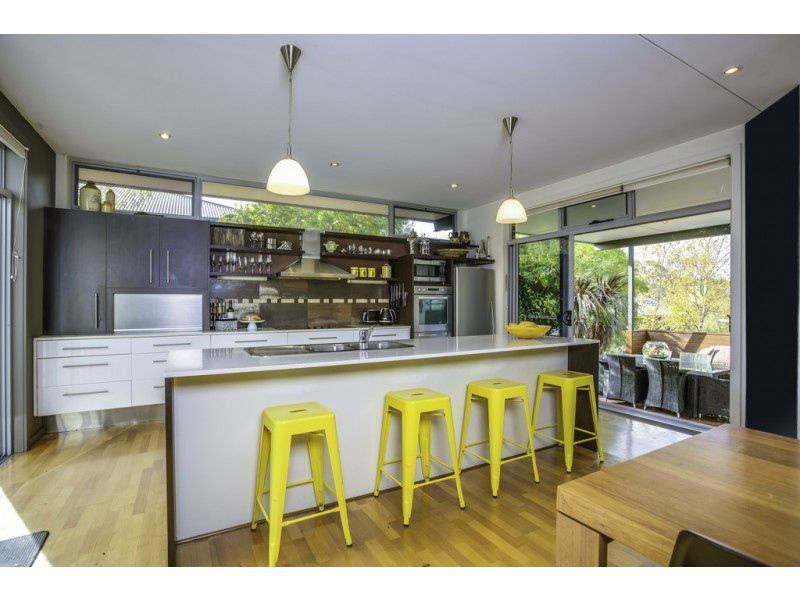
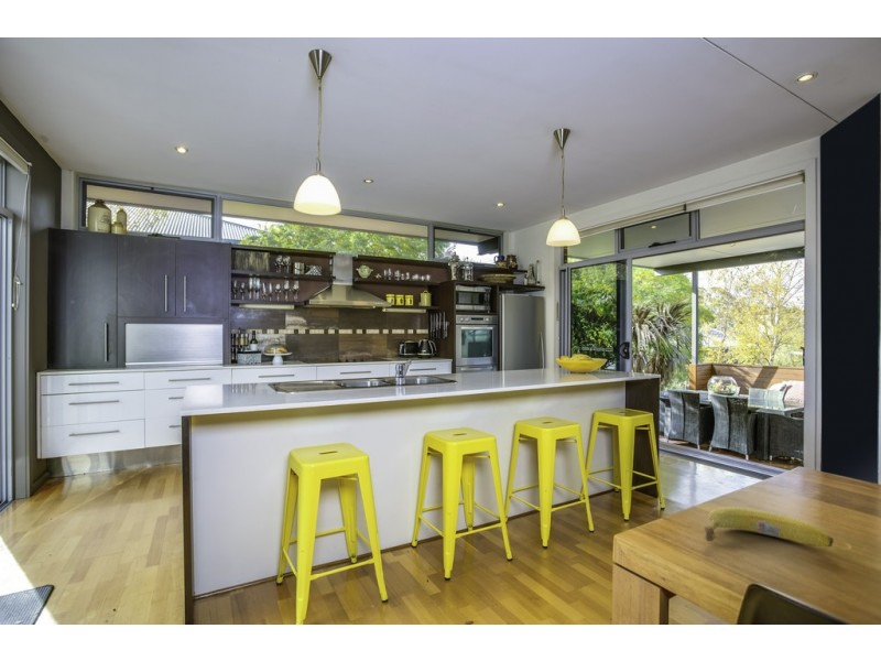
+ fruit (754, 529)
